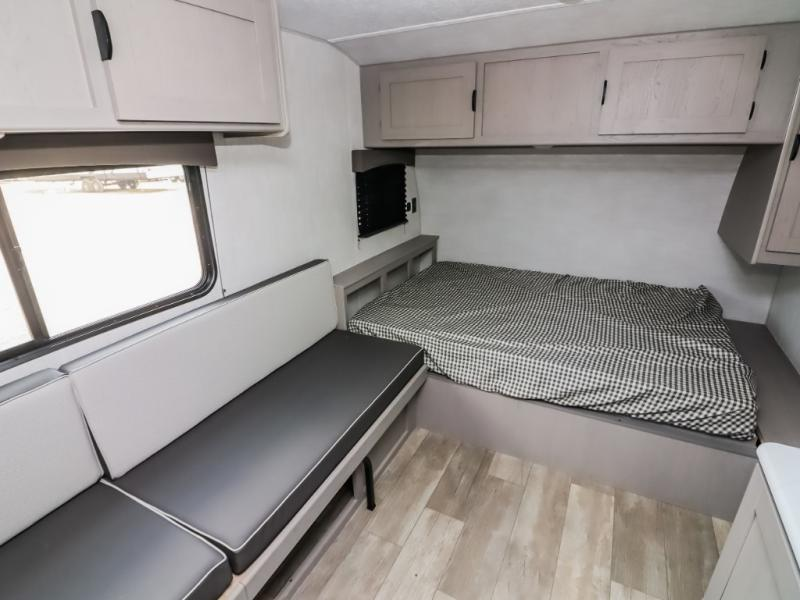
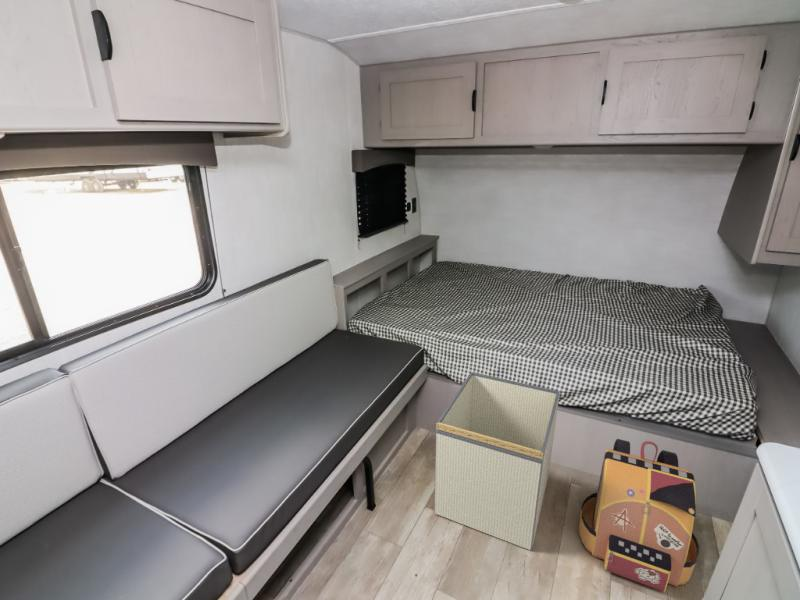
+ backpack (641, 499)
+ storage bin (497, 450)
